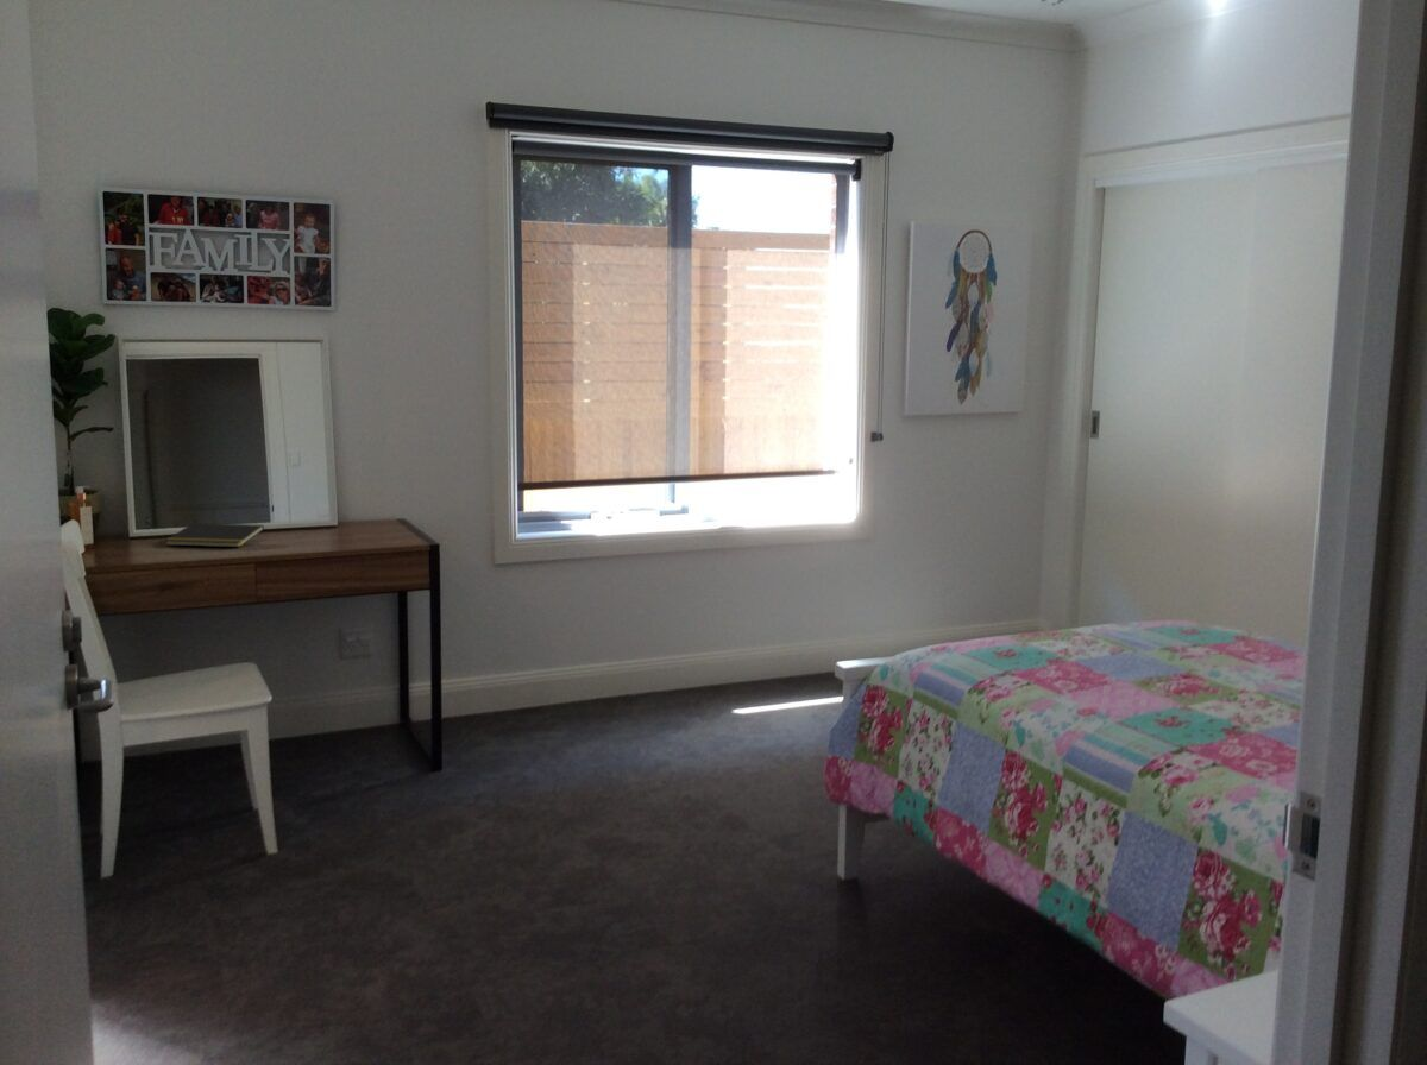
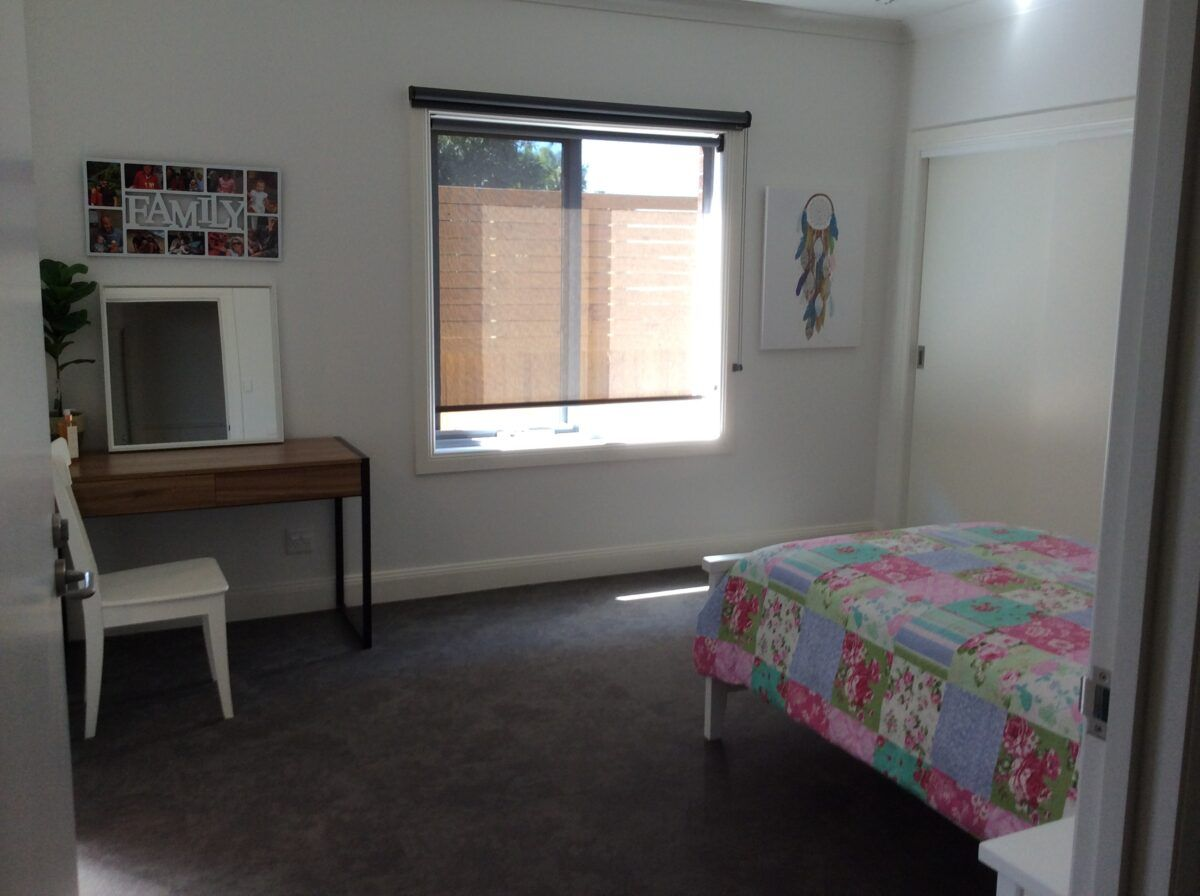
- notepad (215, 535)
